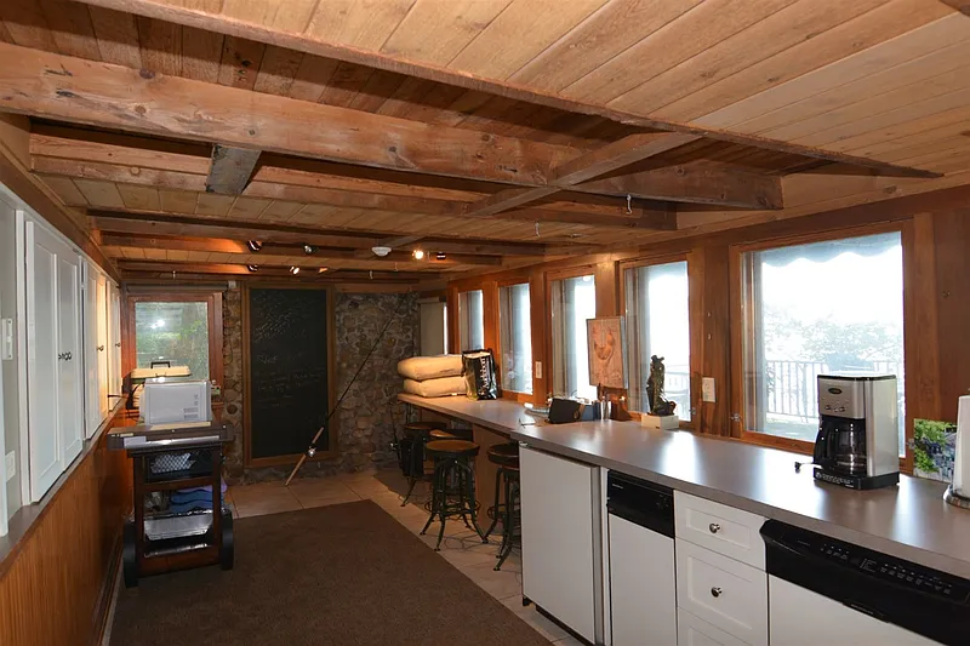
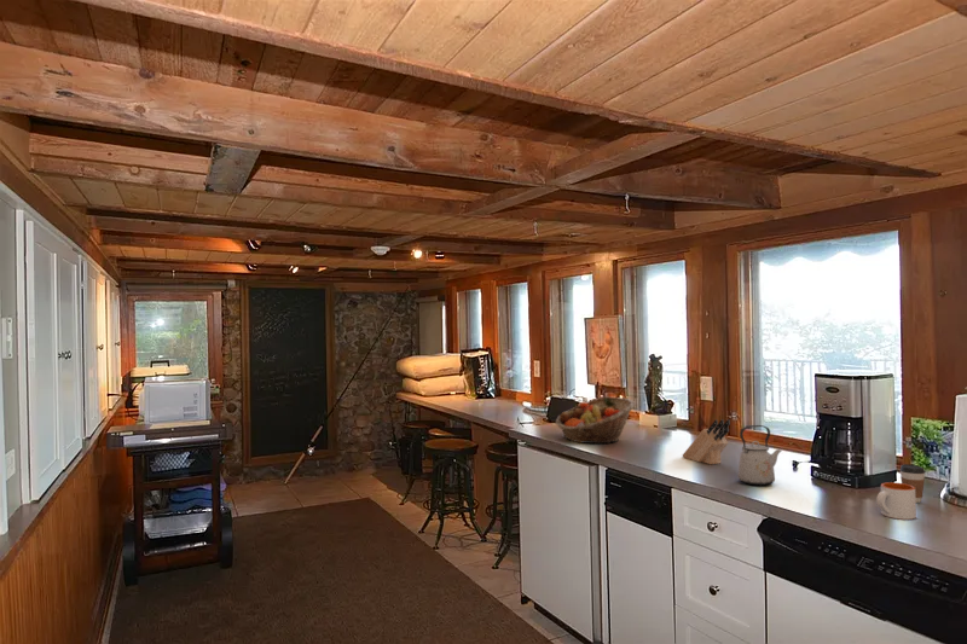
+ knife block (707, 439)
+ kettle (760, 453)
+ mug (894, 500)
+ fruit basket (595, 418)
+ coffee cup (913, 483)
